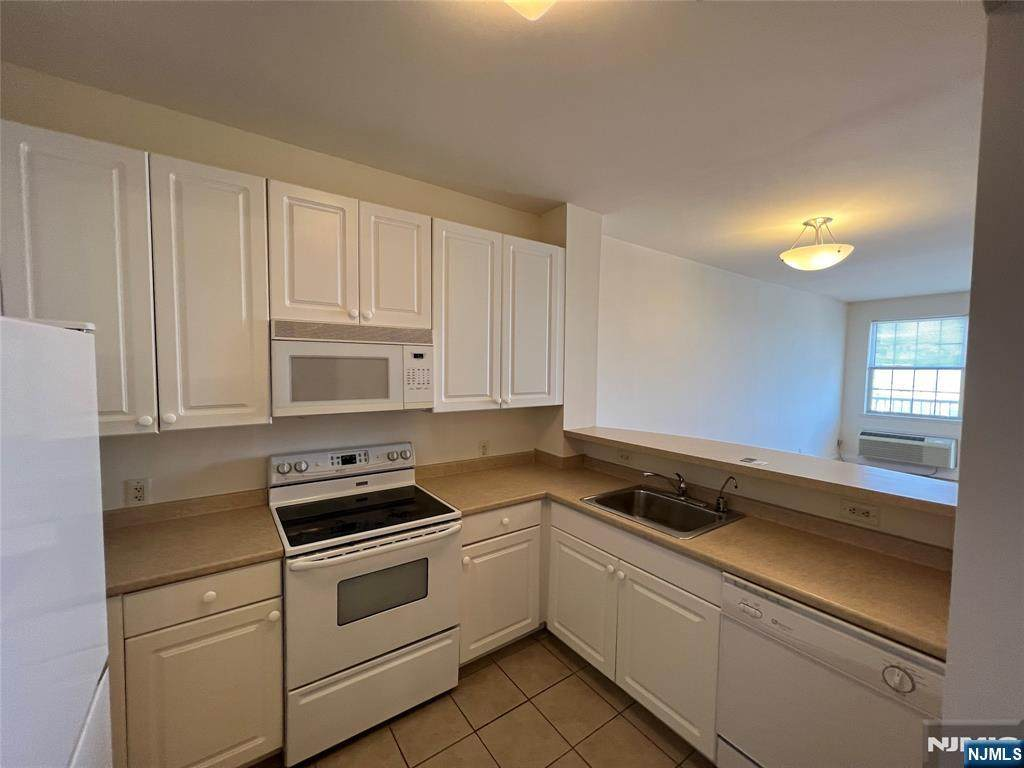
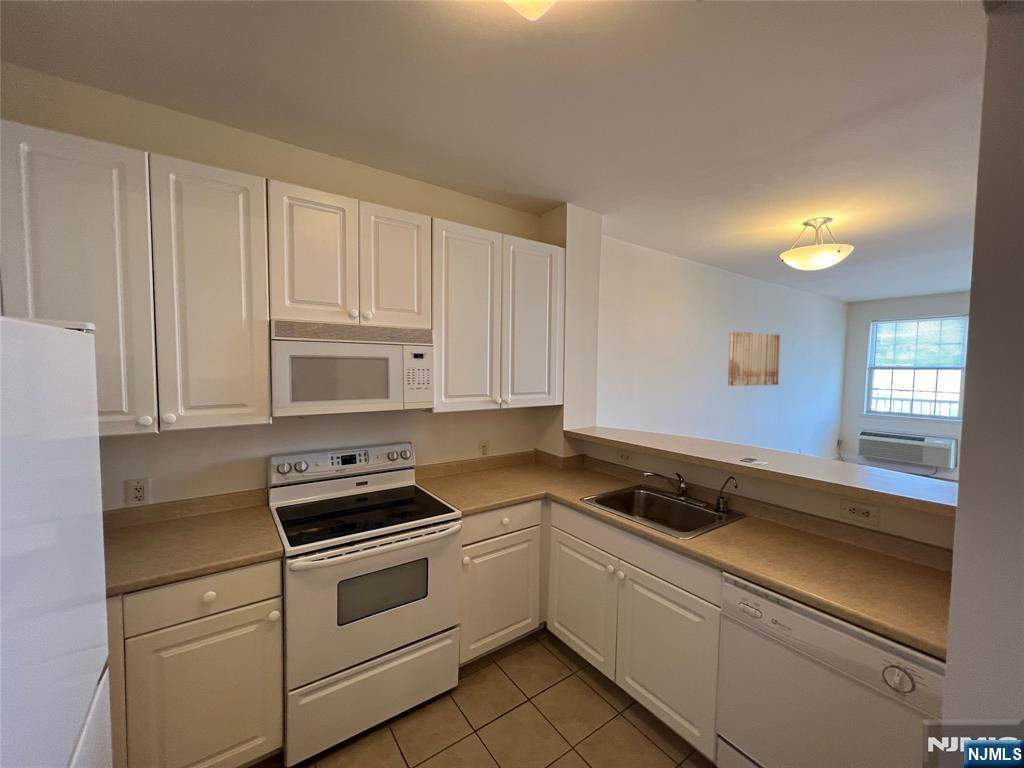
+ wall art (755, 359)
